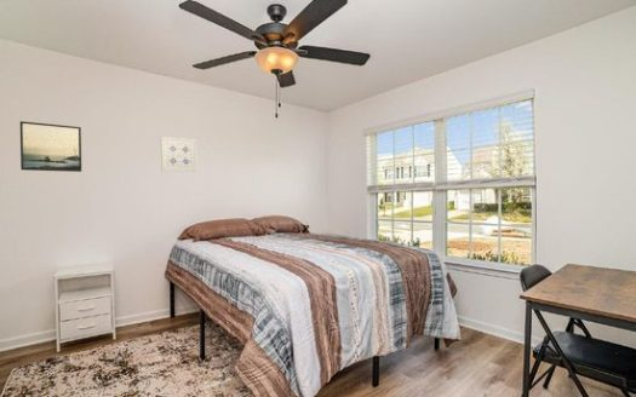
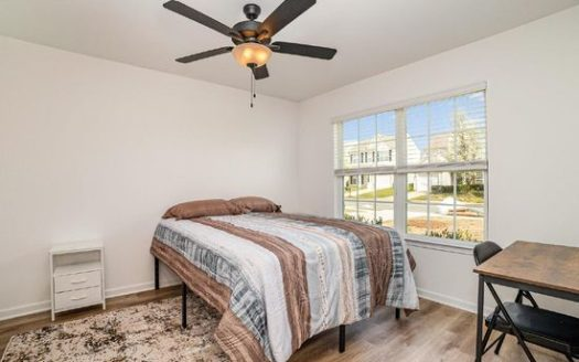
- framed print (52, 148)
- wall art (179, 155)
